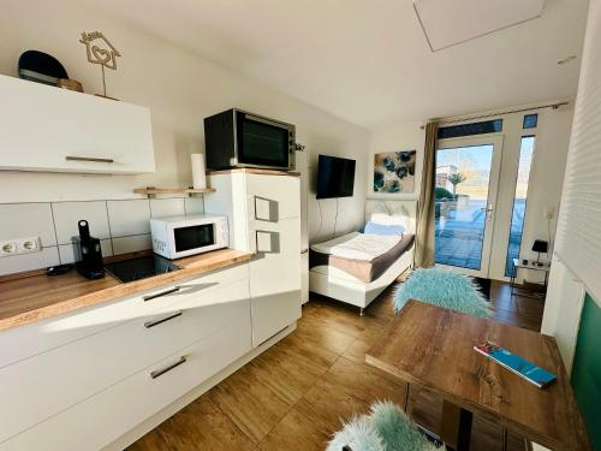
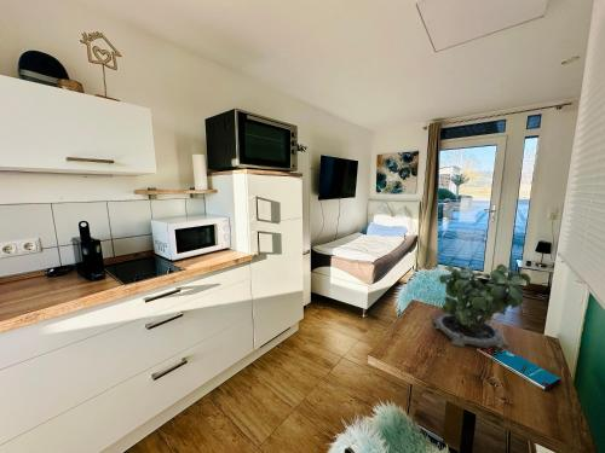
+ potted plant (477, 297)
